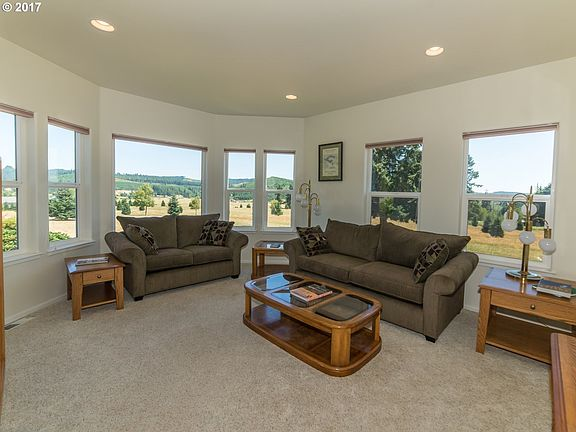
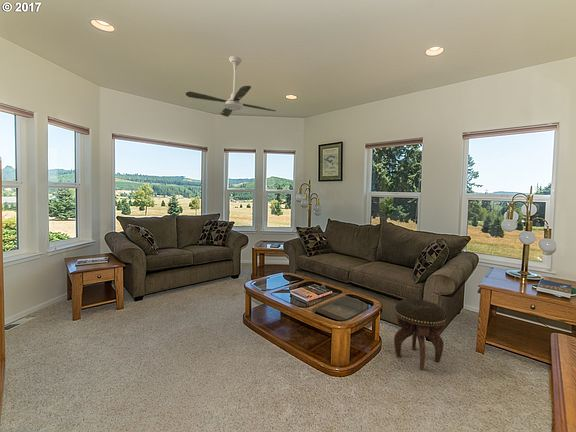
+ footstool (418, 330)
+ ceiling fan (234, 83)
